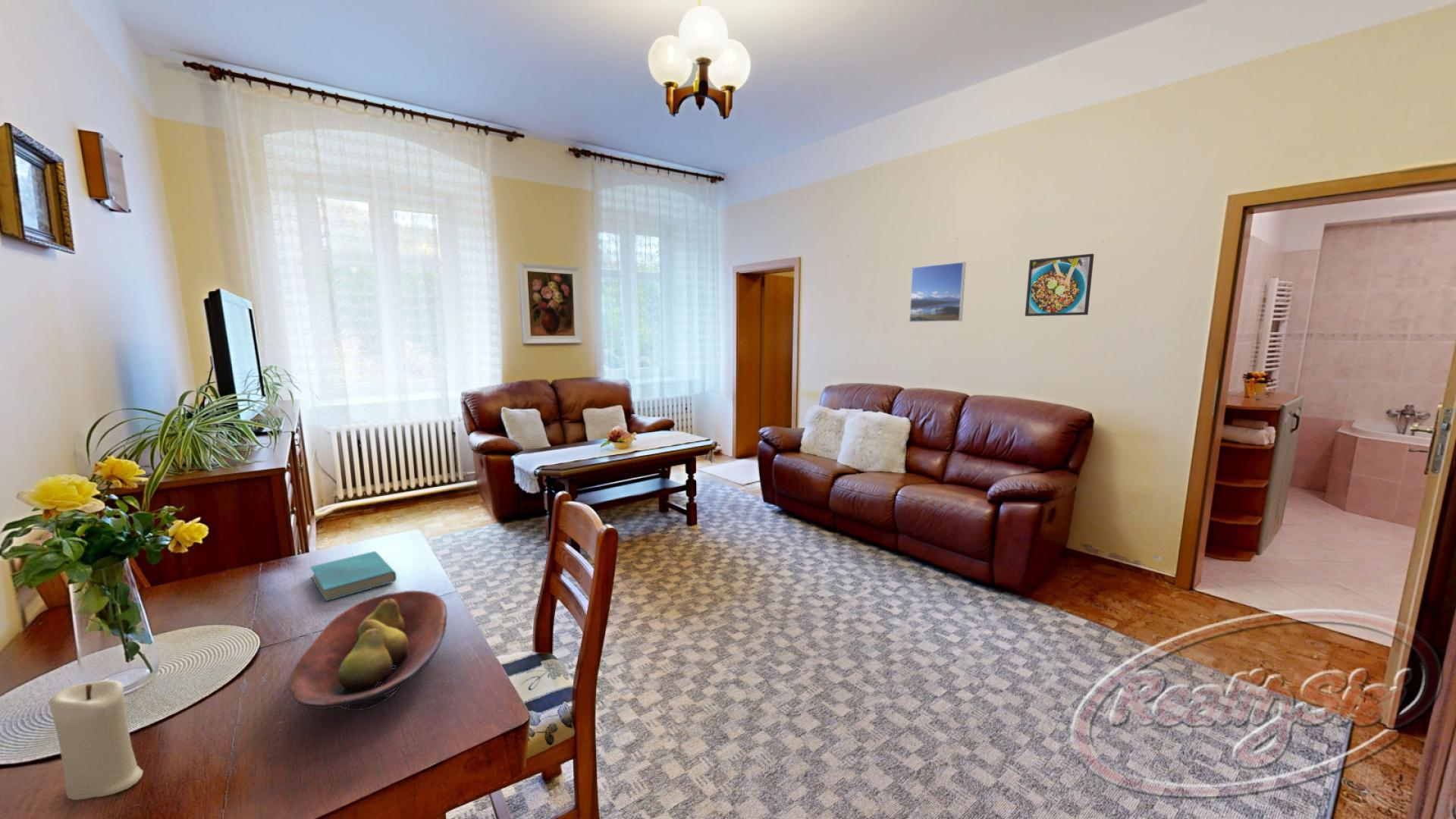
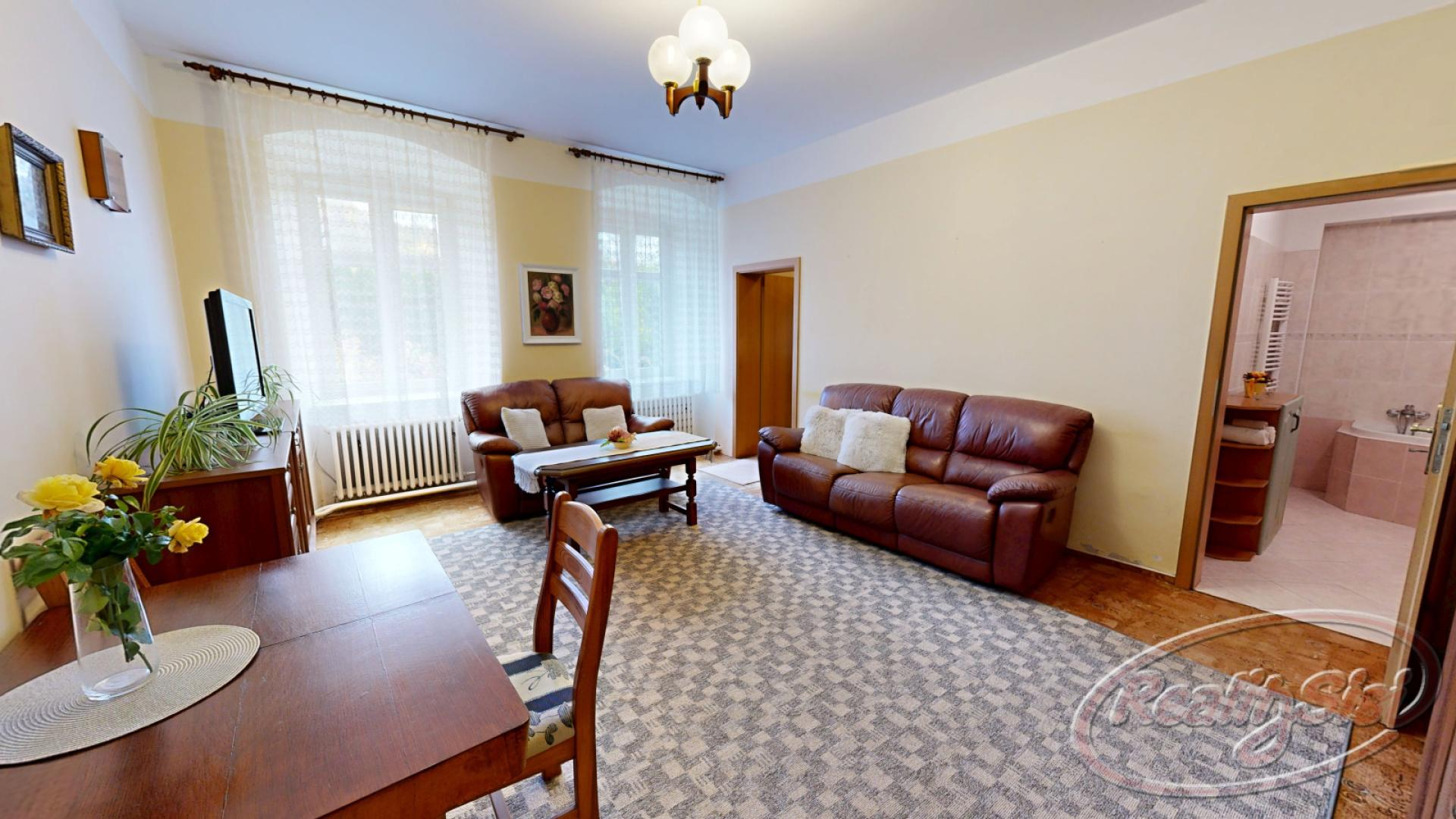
- fruit bowl (378, 640)
- candle (99, 733)
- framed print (936, 293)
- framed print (1057, 286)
- book (353, 573)
